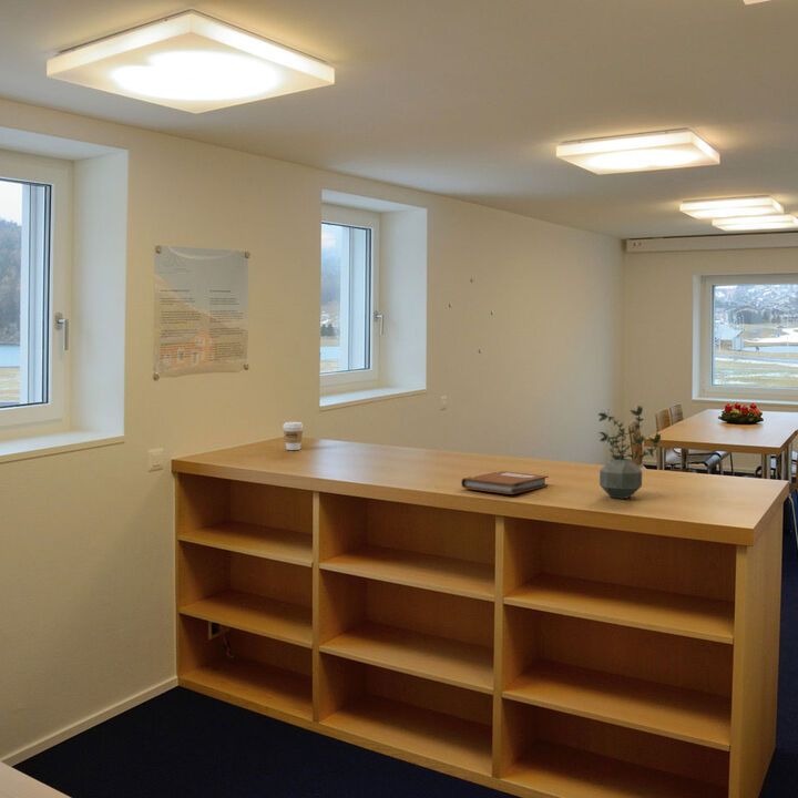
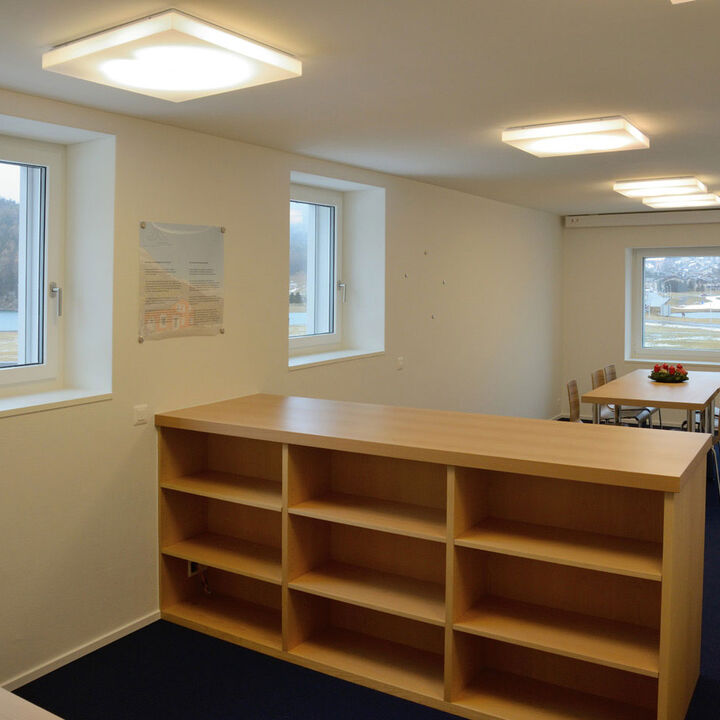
- notebook (505, 481)
- coffee cup (293, 436)
- potted plant (625, 451)
